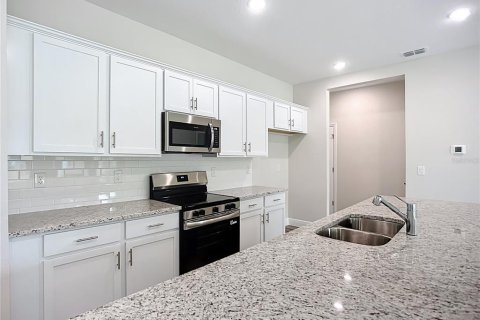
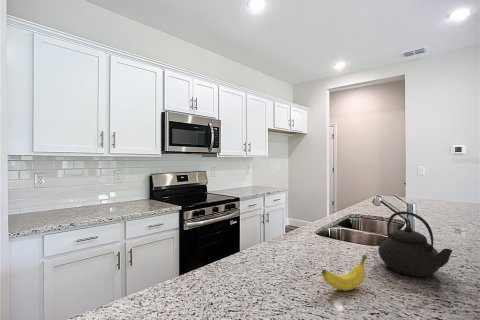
+ banana (346, 274)
+ teapot (414, 242)
